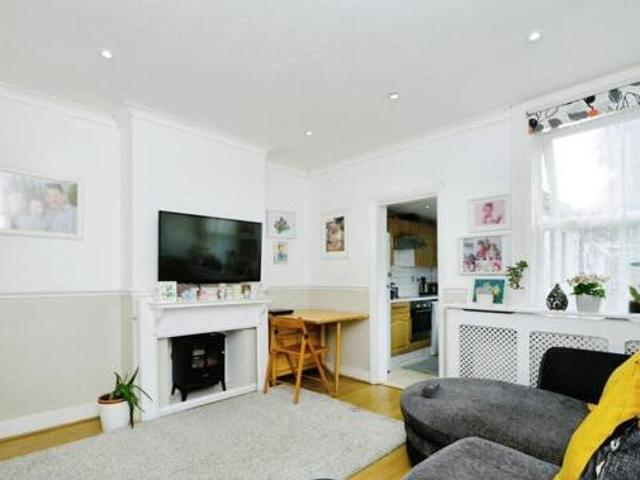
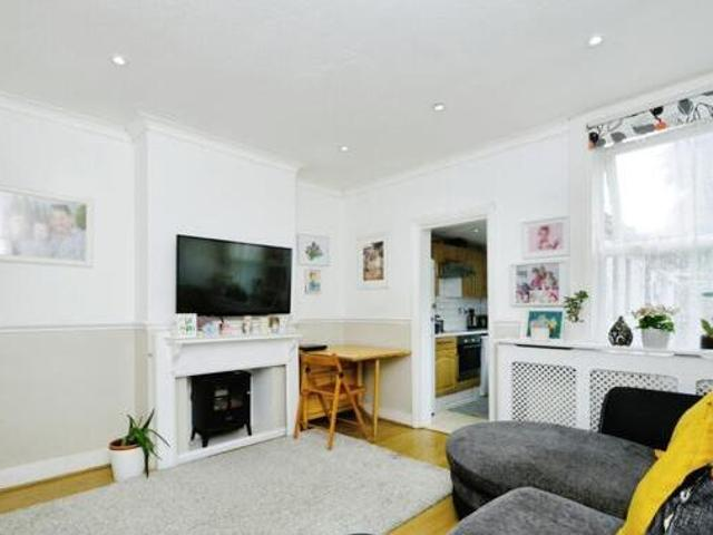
- remote control (431, 388)
